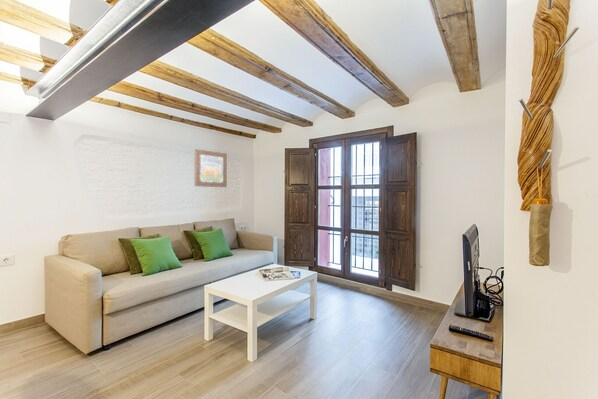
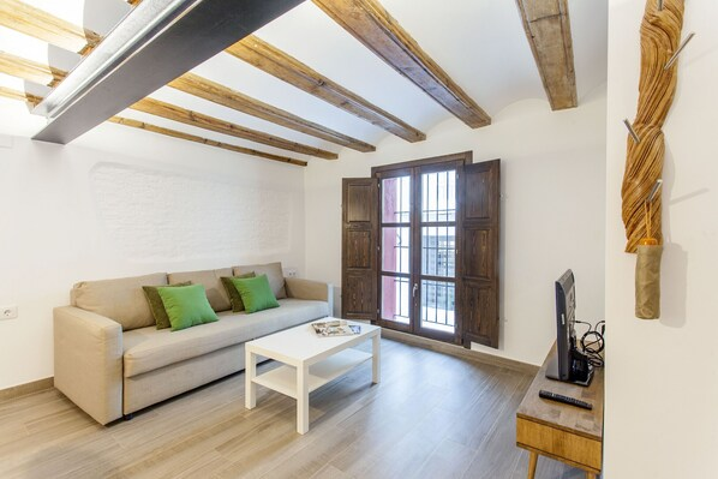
- wall art (211, 169)
